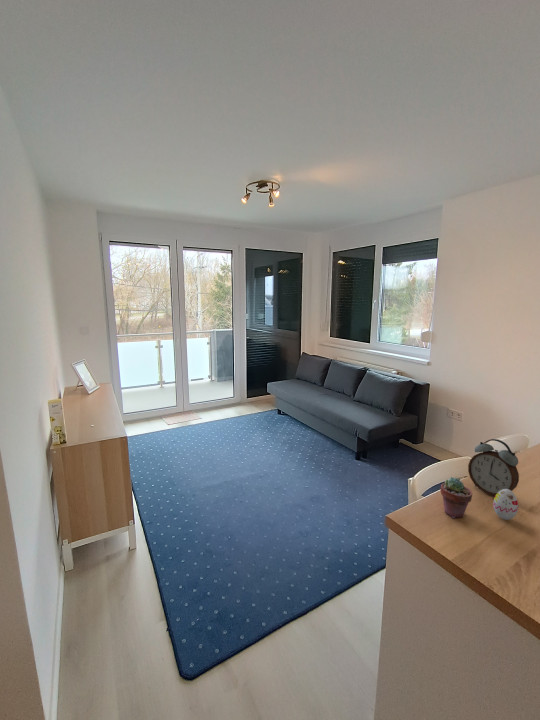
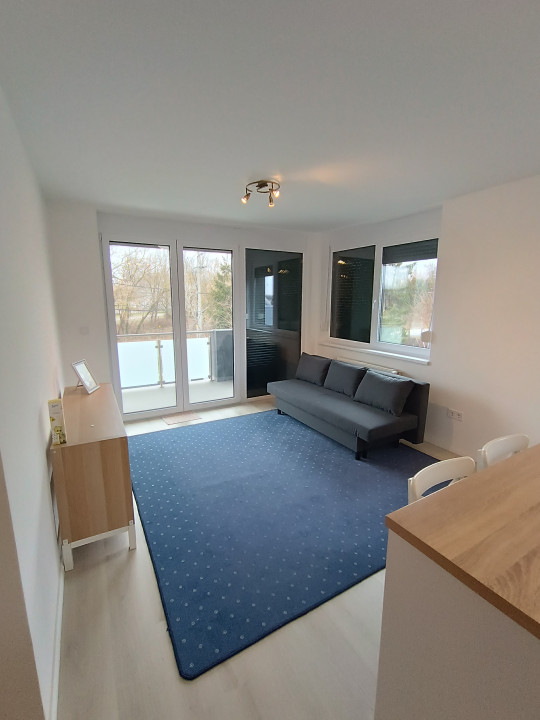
- potted succulent (455, 495)
- alarm clock (494, 466)
- decorative egg (505, 504)
